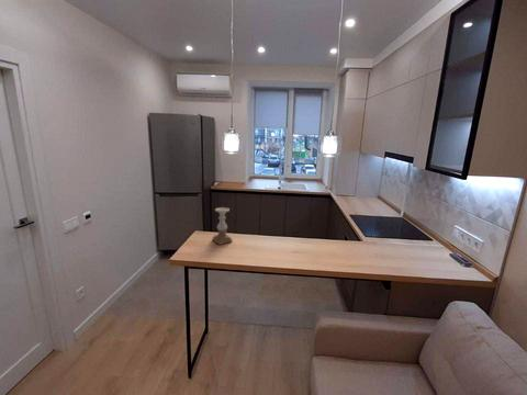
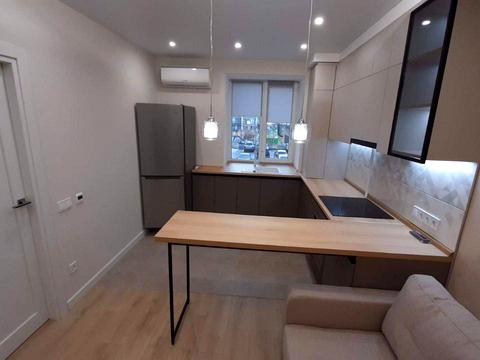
- candle holder (222, 225)
